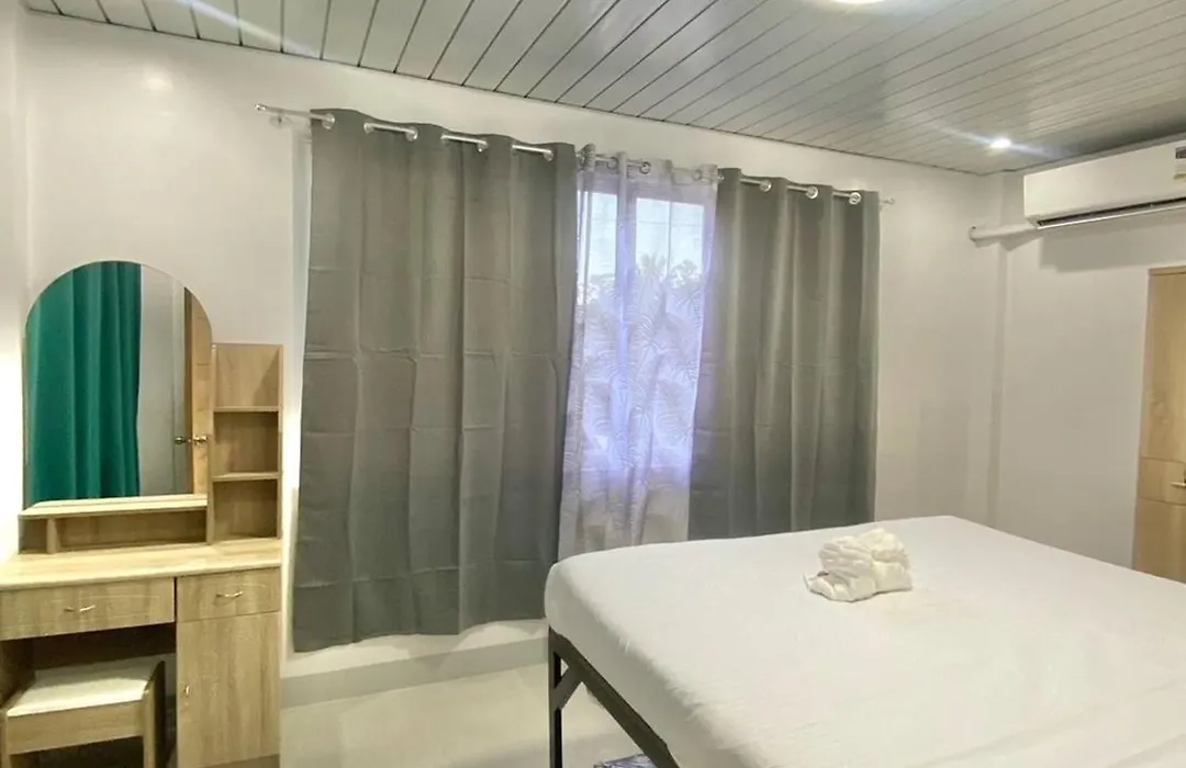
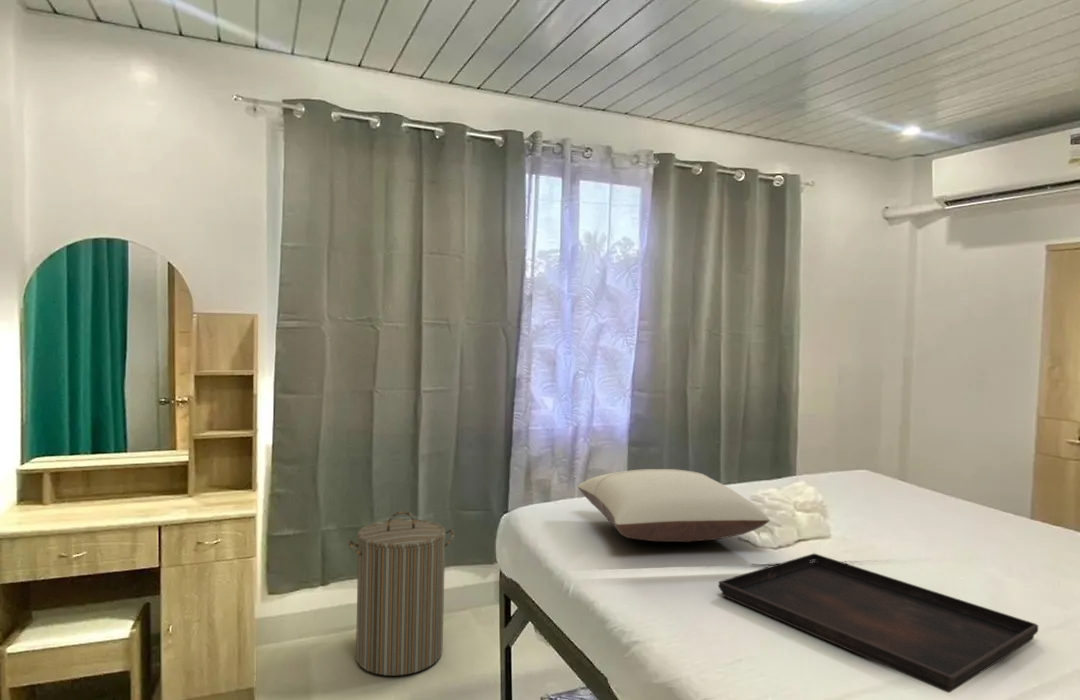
+ serving tray (867, 609)
+ laundry hamper (401, 582)
+ pillow (665, 504)
